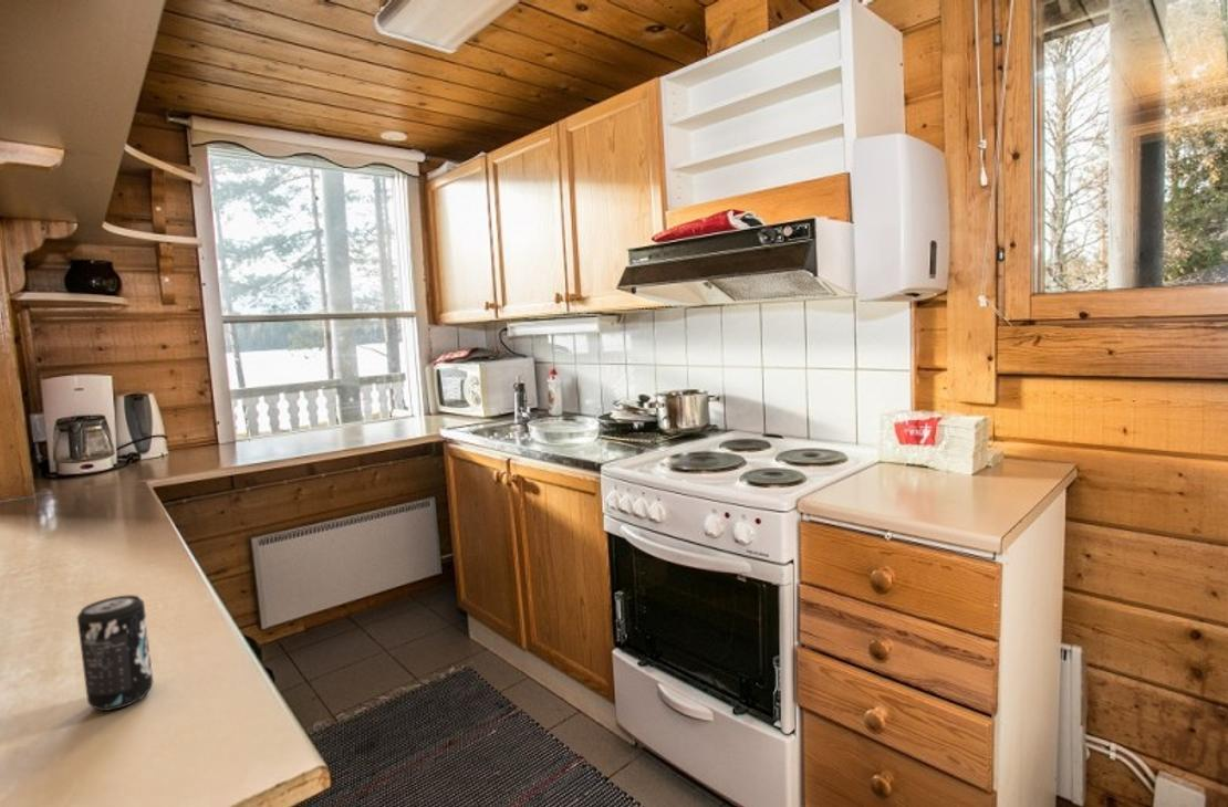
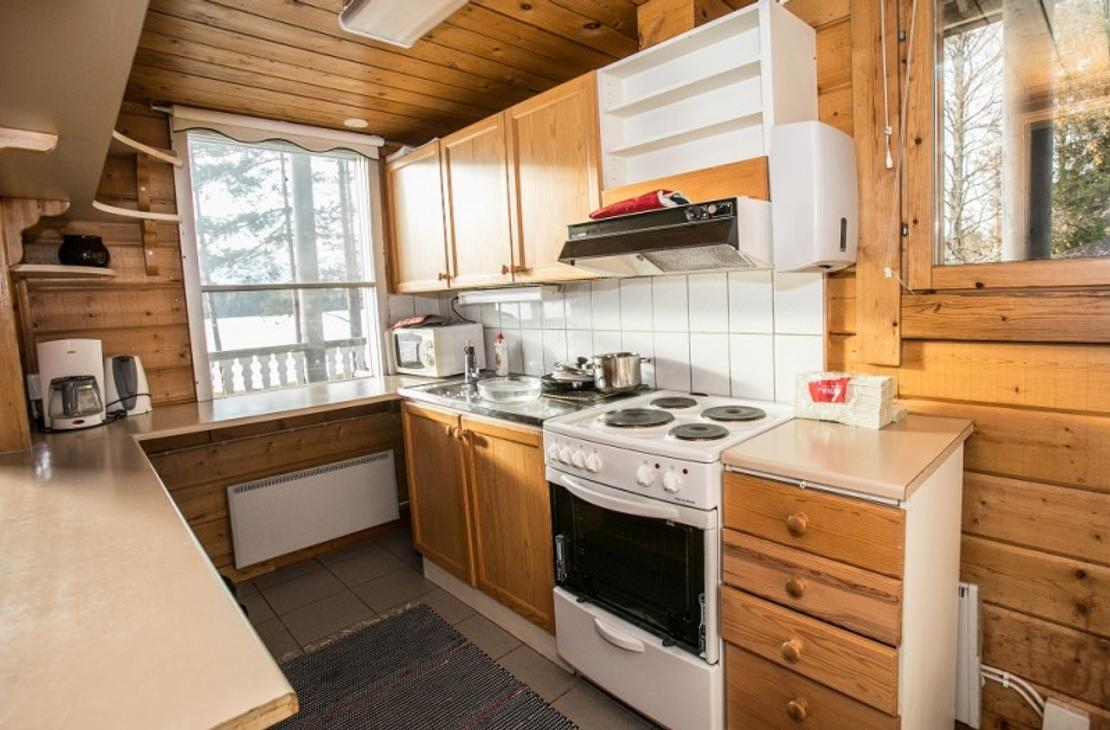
- beverage can (116, 651)
